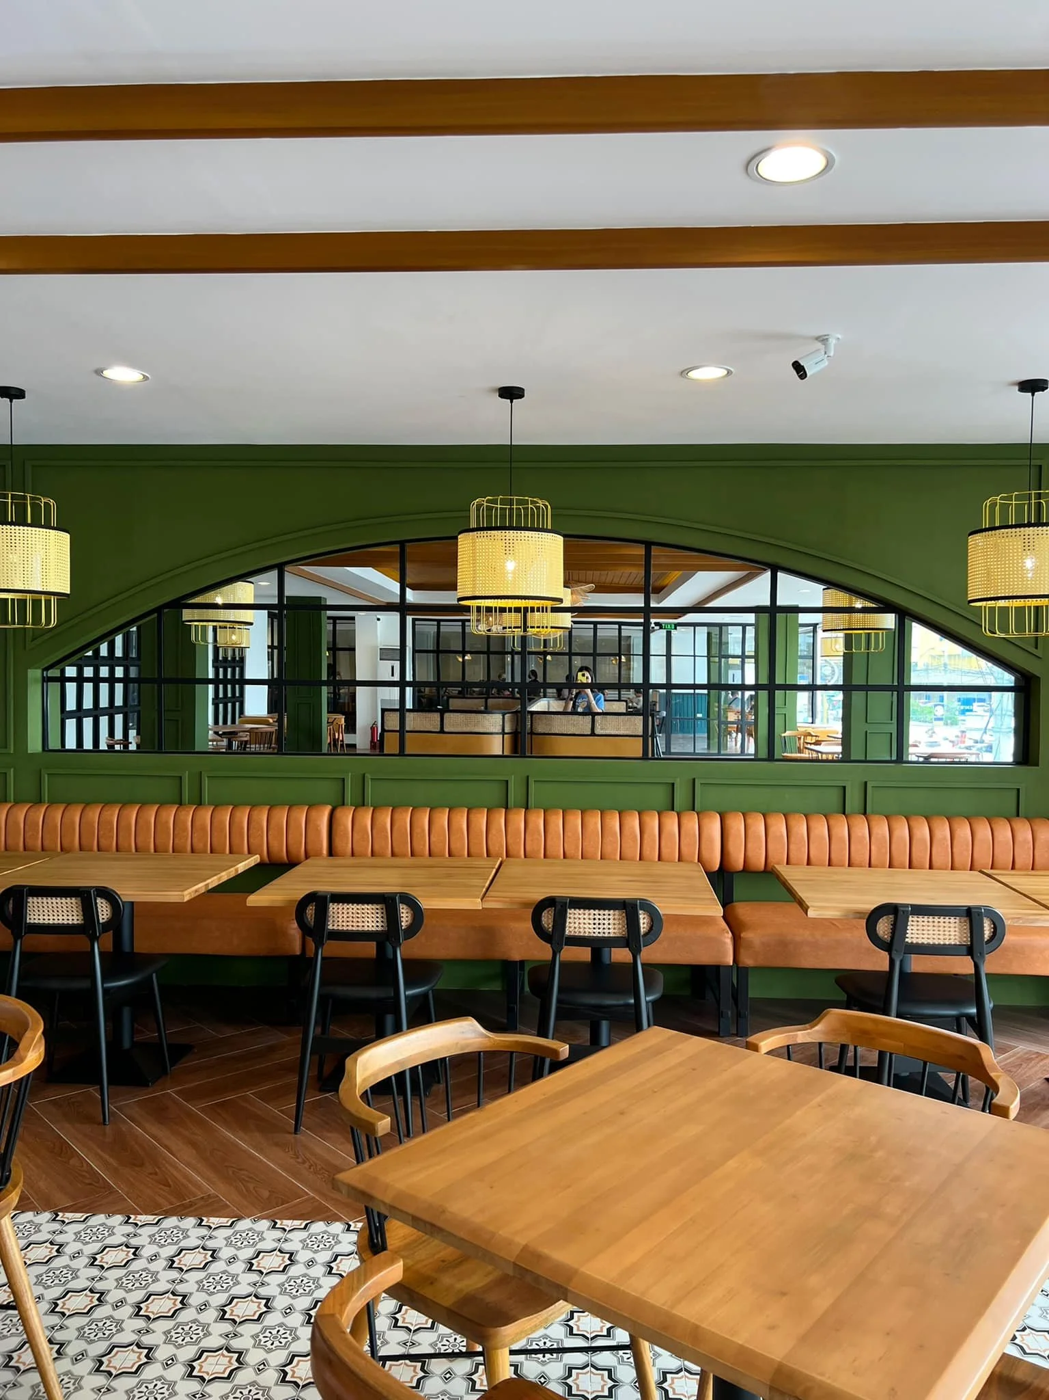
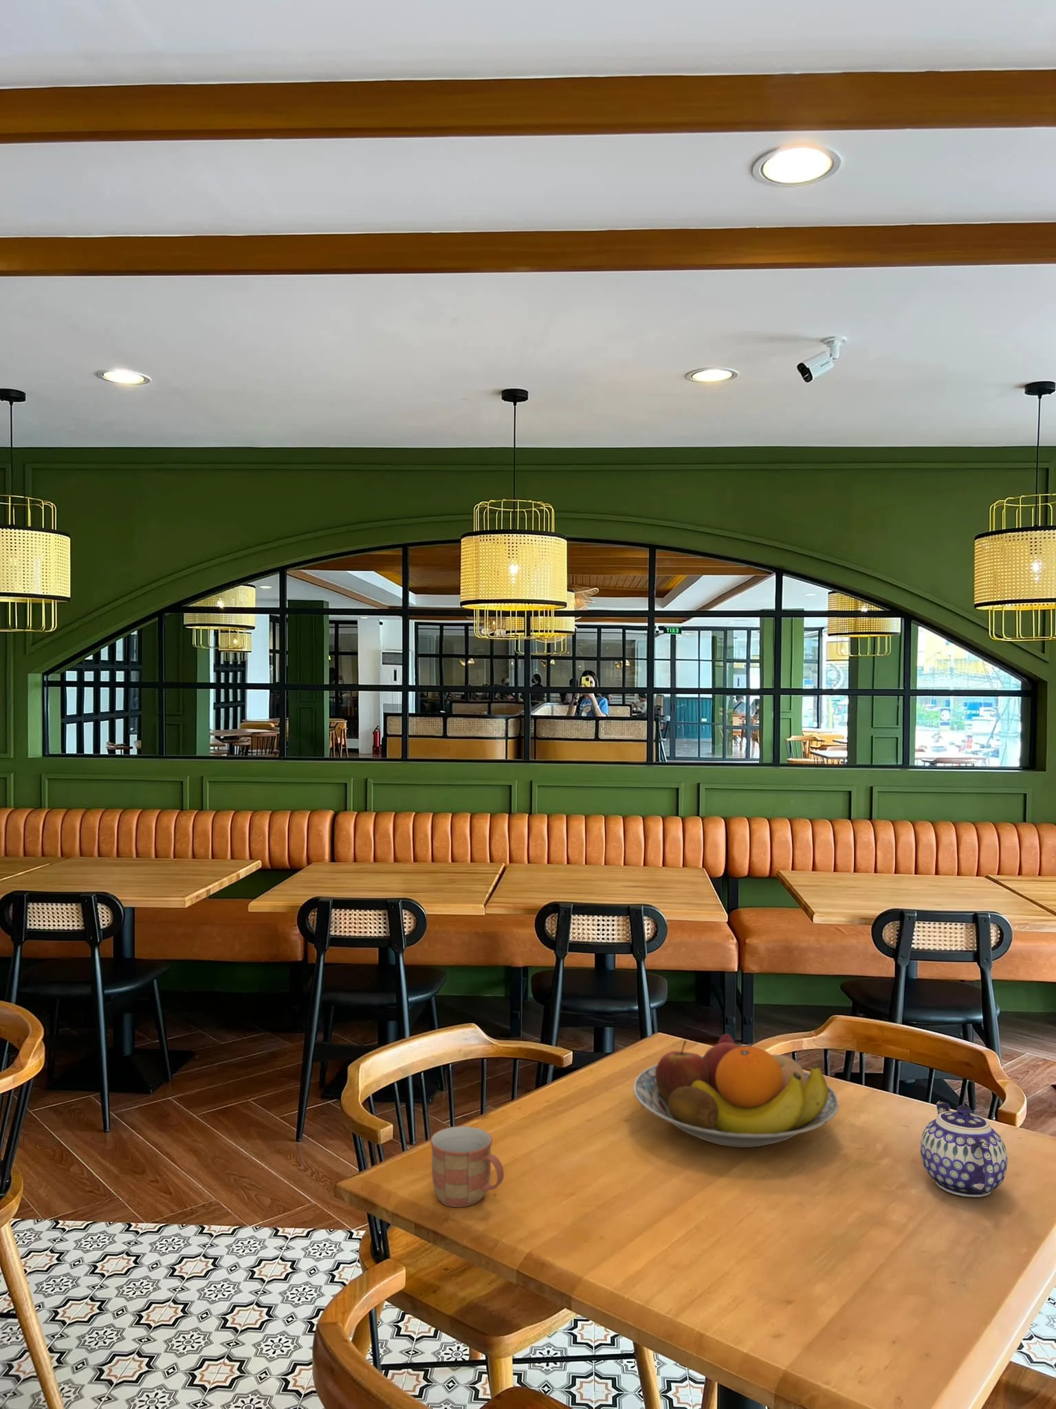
+ fruit bowl (733, 1083)
+ mug (468, 1169)
+ teapot (963, 1146)
